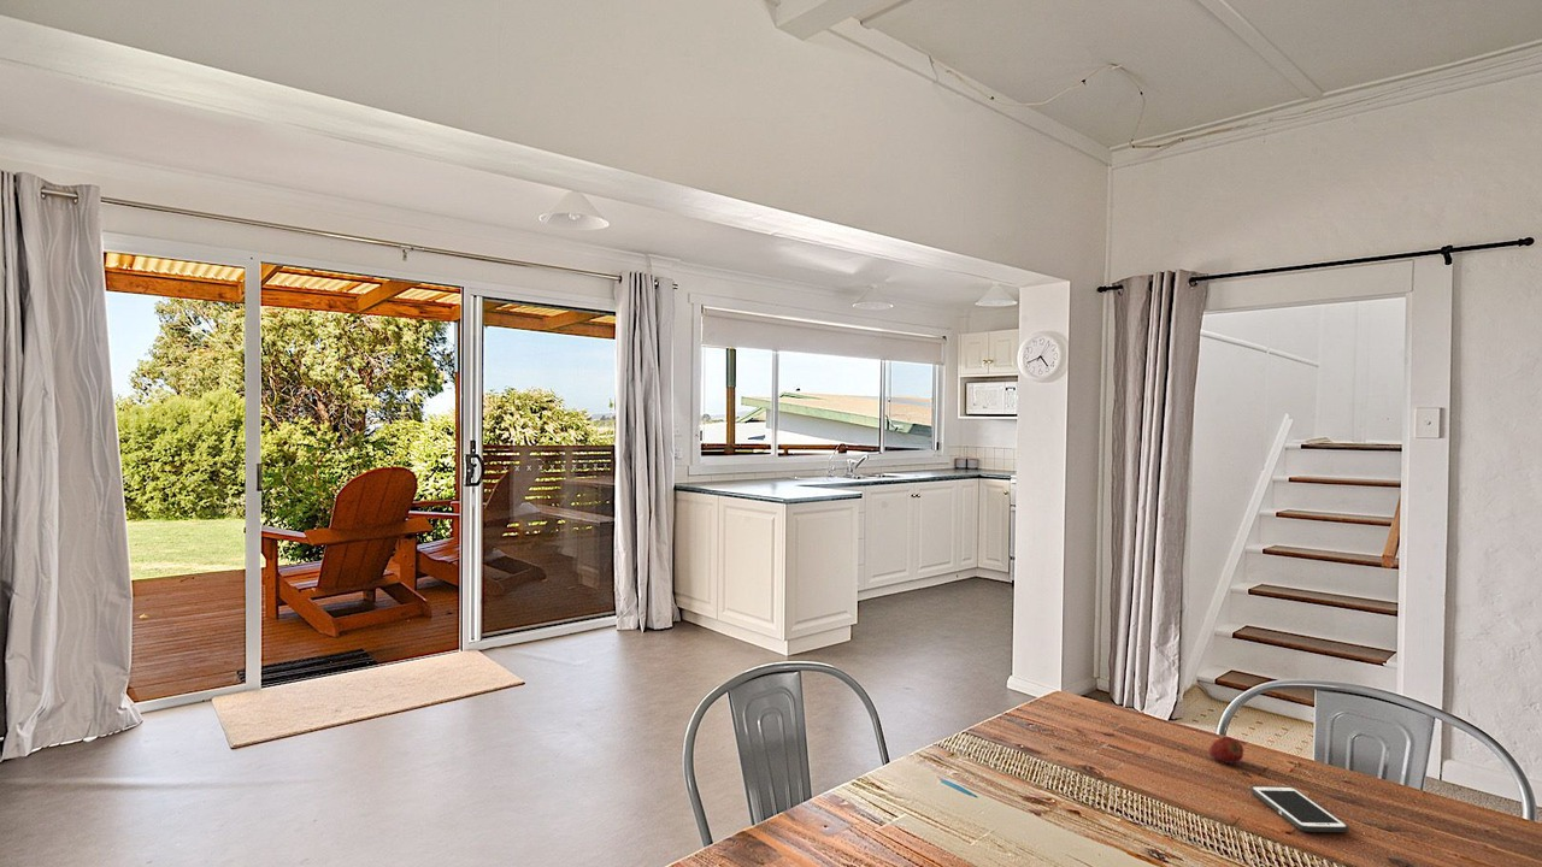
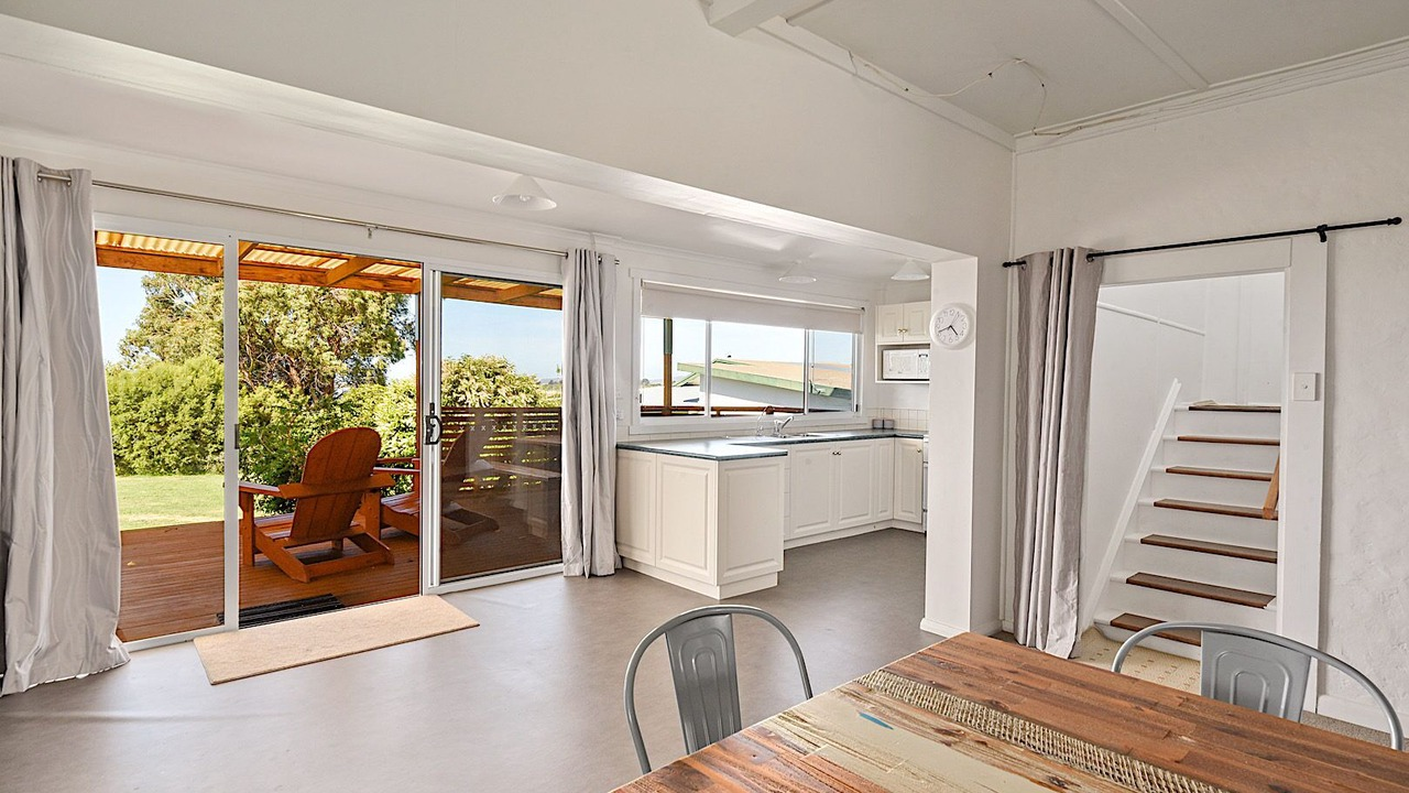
- fruit (1224, 748)
- cell phone (1296, 808)
